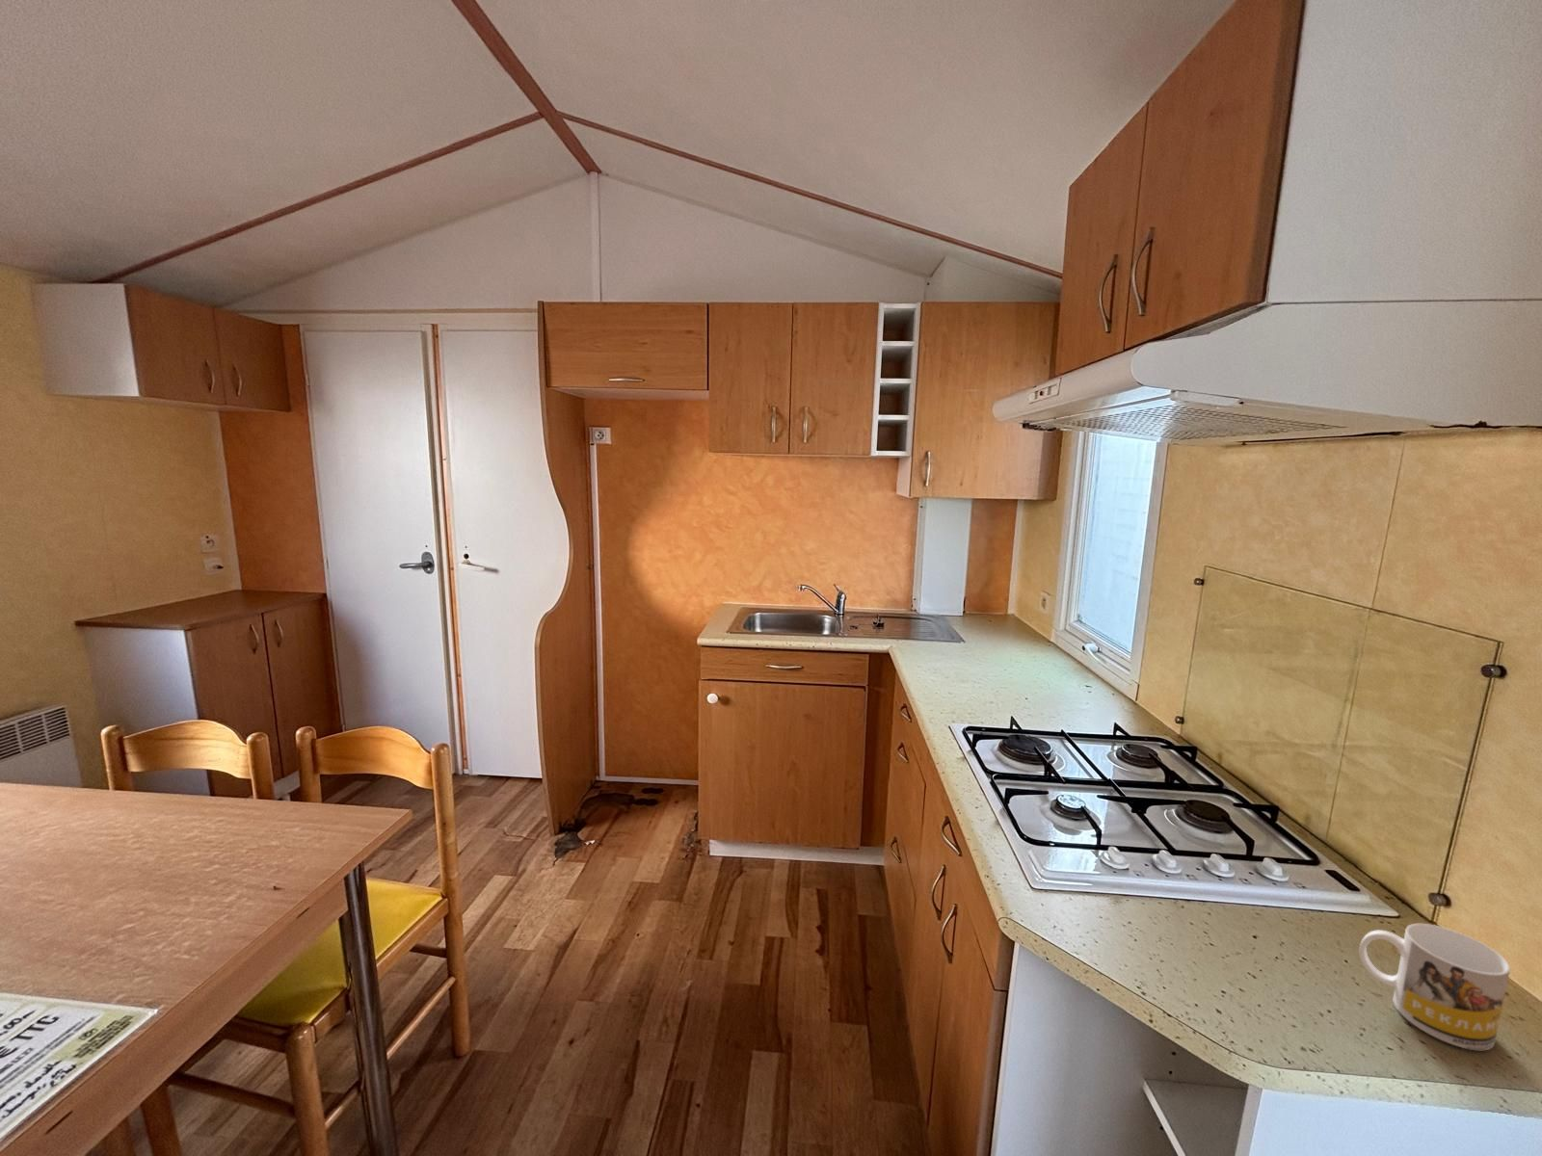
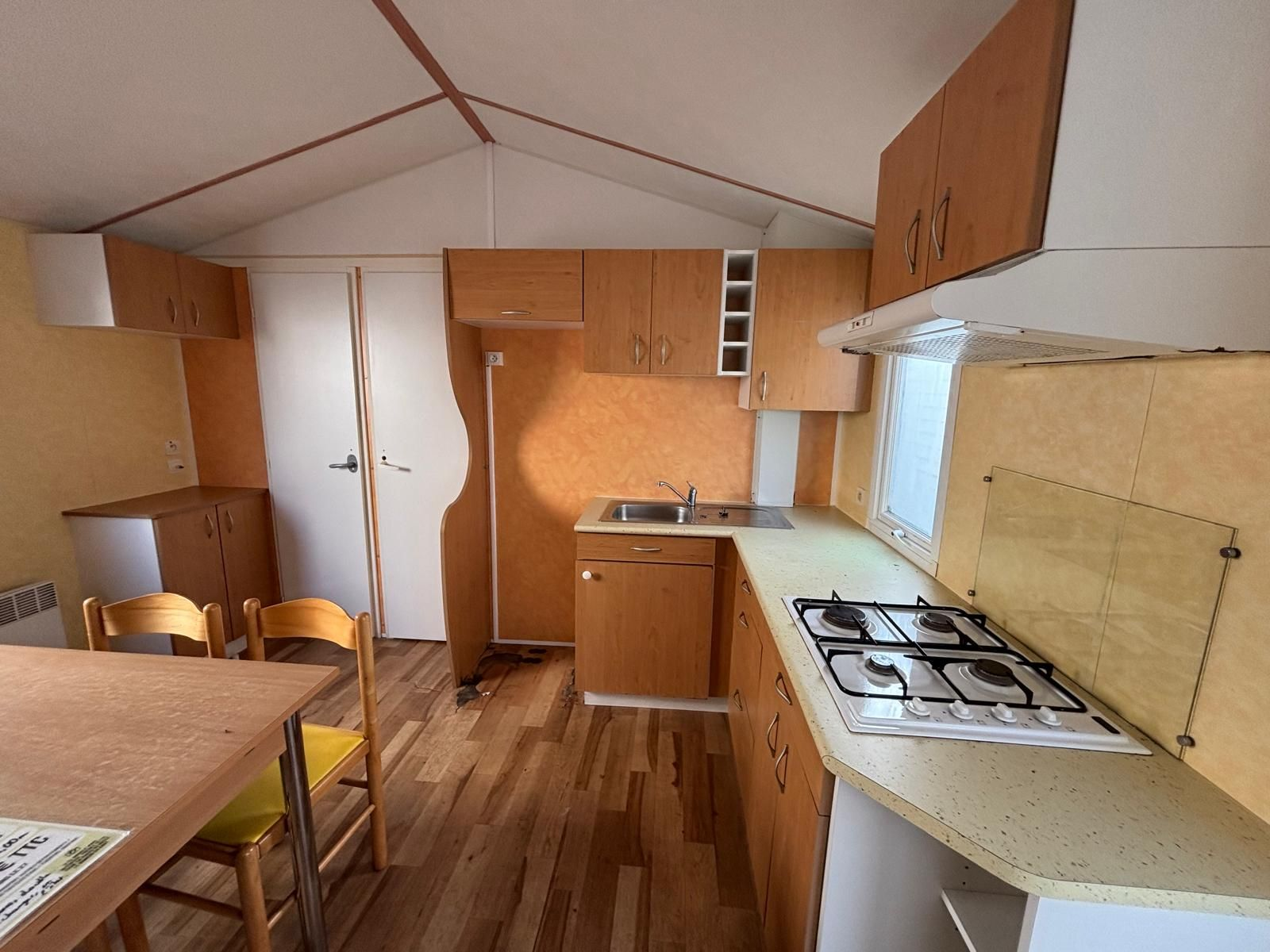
- mug (1428, 974)
